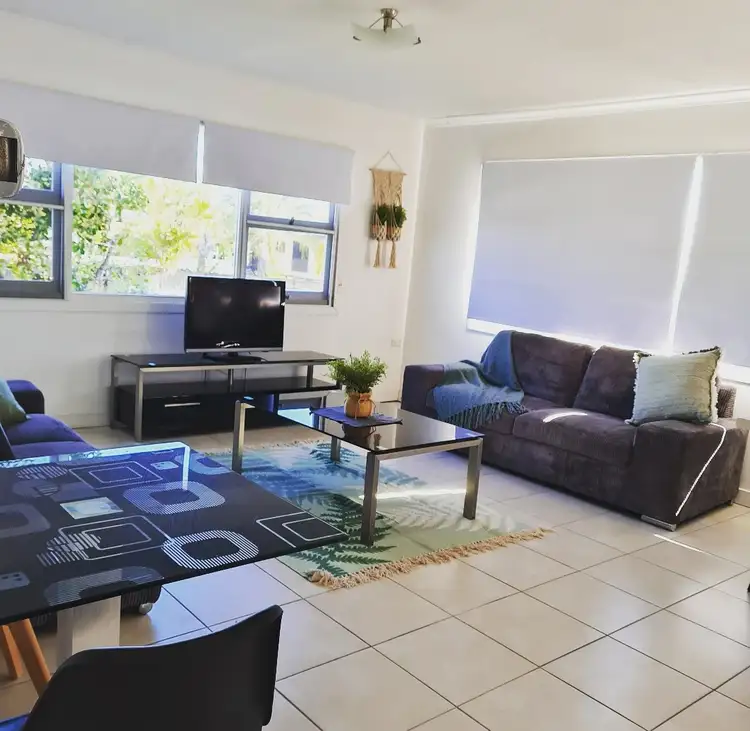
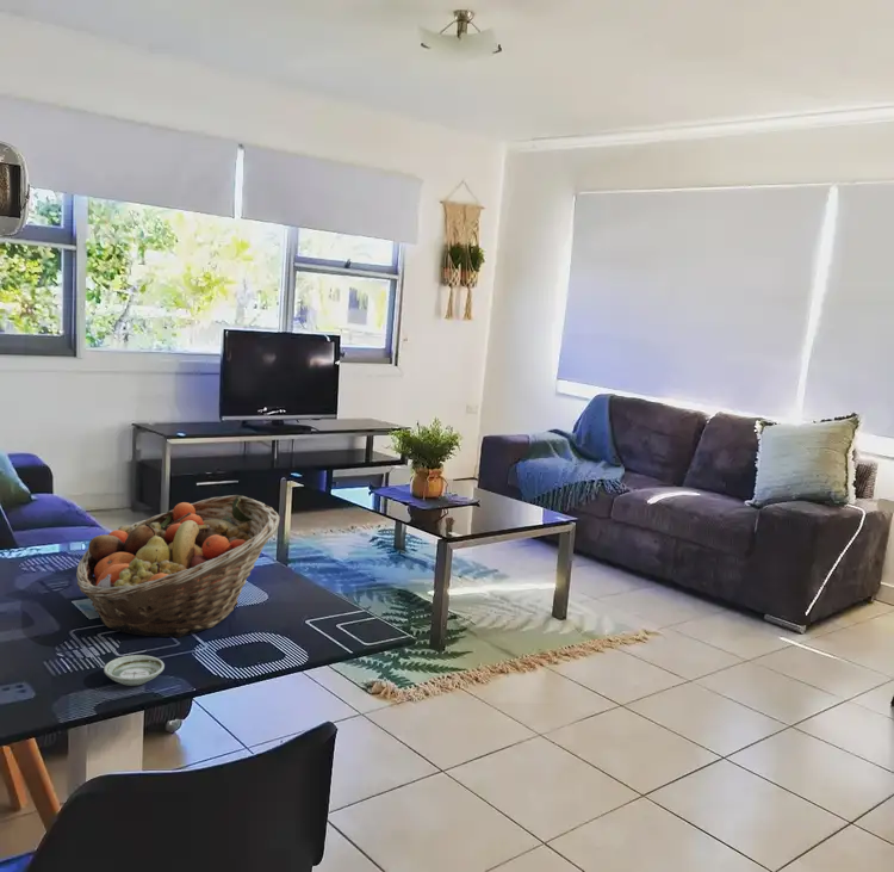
+ saucer (134, 672)
+ fruit basket (179, 558)
